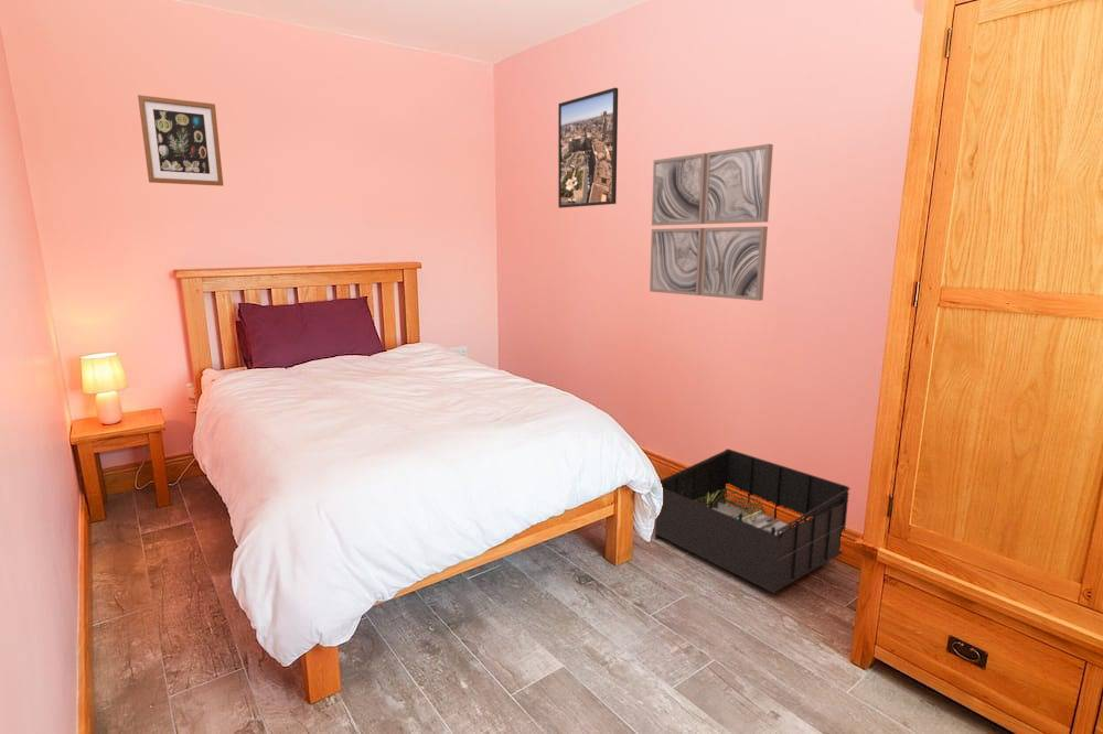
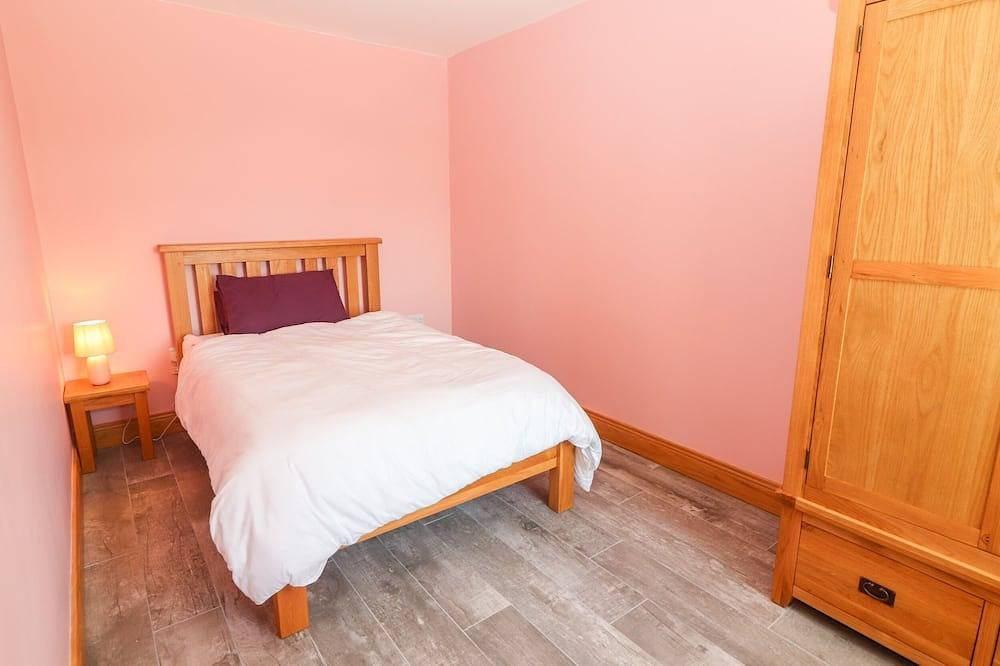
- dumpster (748, 514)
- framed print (586, 151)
- wall art (704, 223)
- wall art (182, 142)
